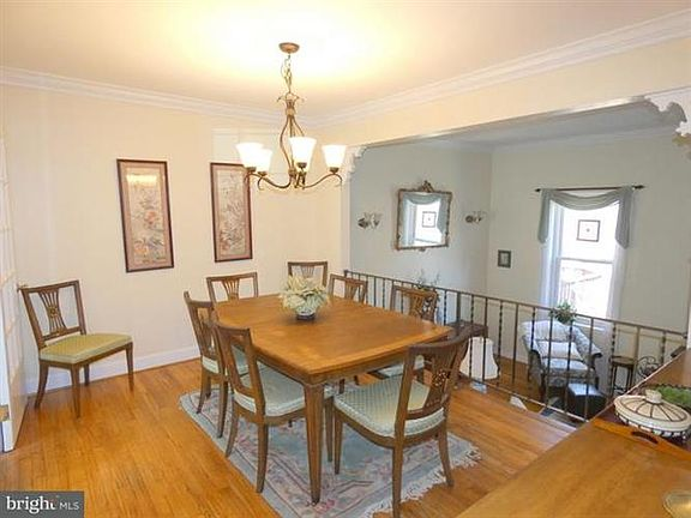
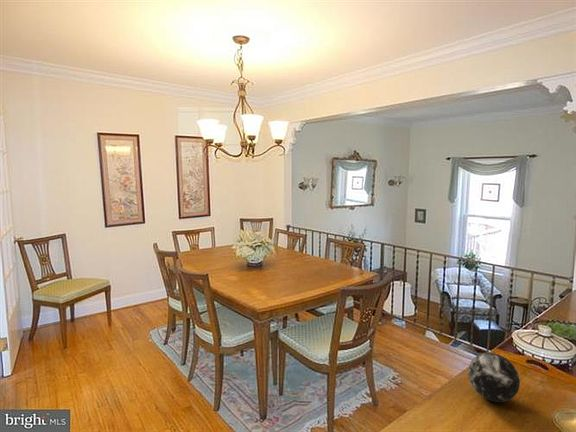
+ decorative orb (493, 376)
